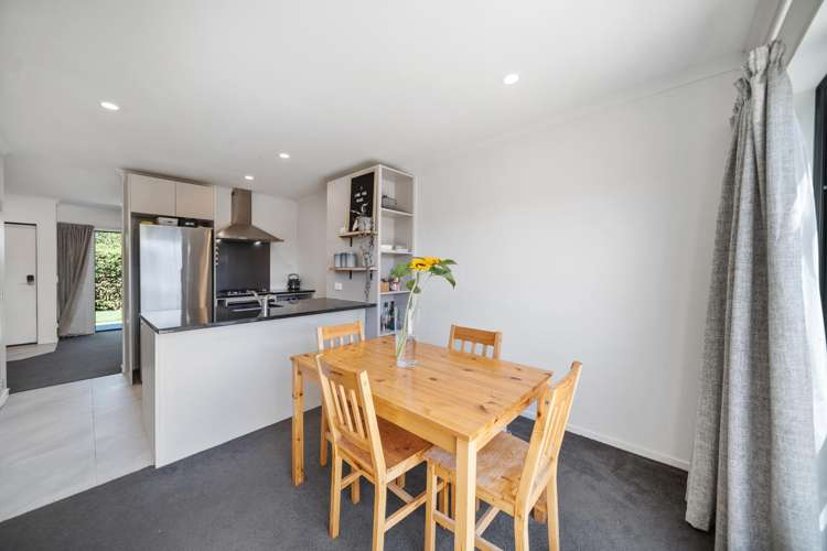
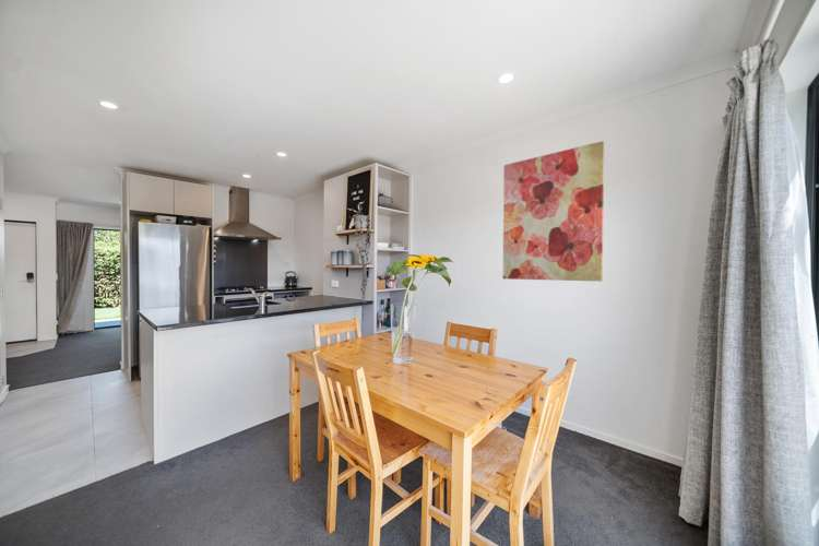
+ wall art (548, 217)
